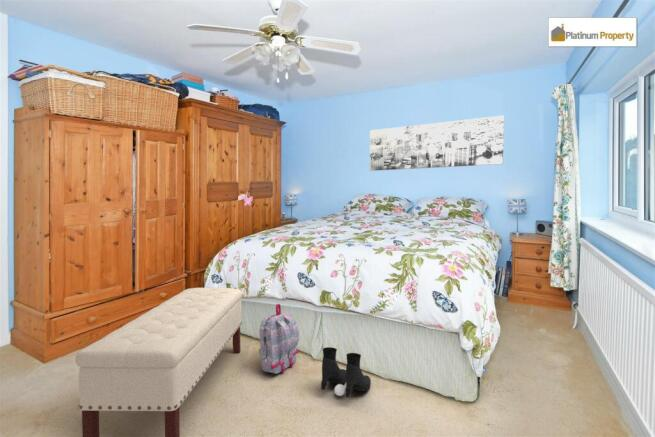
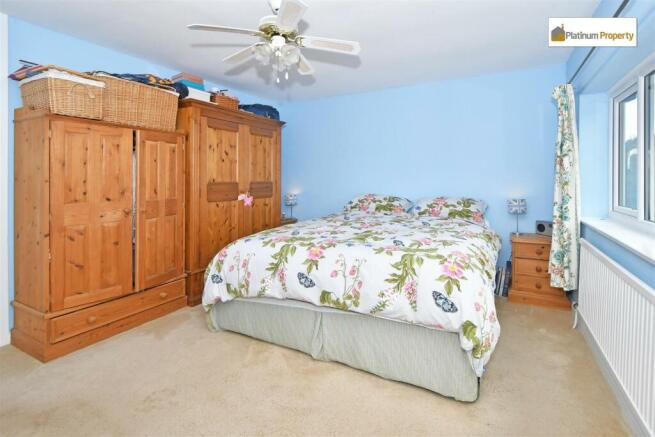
- boots (346, 366)
- bench (181, 352)
- wall art (430, 145)
- backpack (279, 336)
